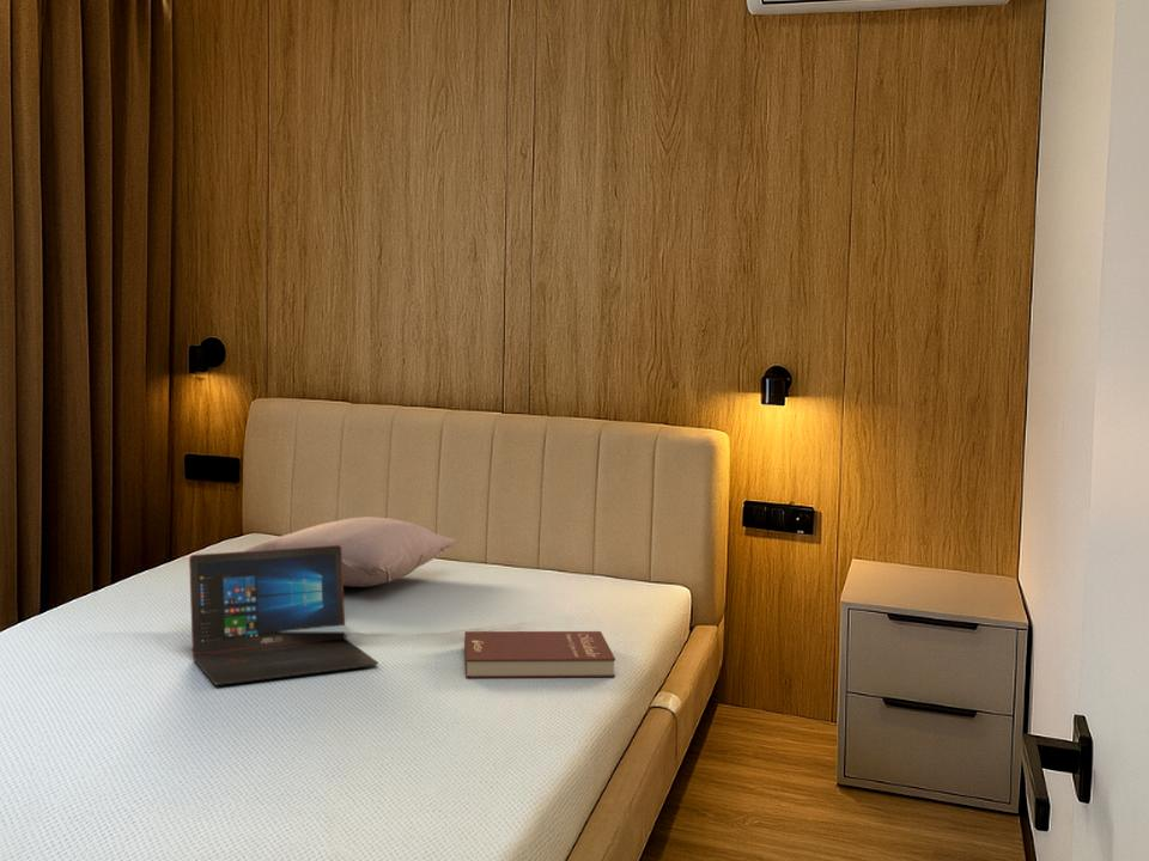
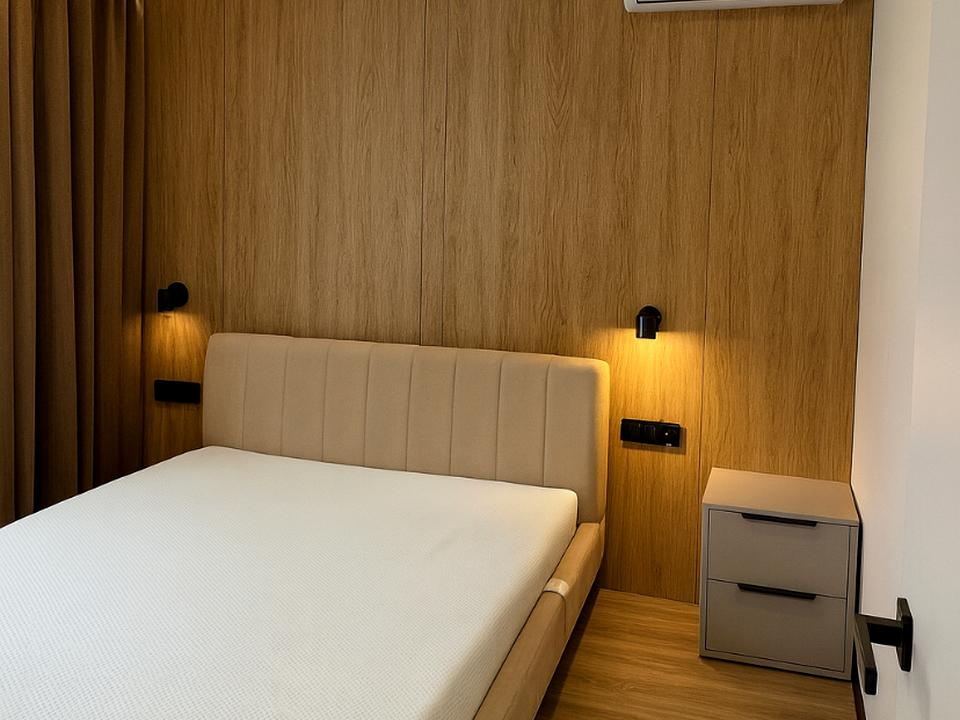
- book (536, 653)
- laptop (282, 610)
- pillow (349, 550)
